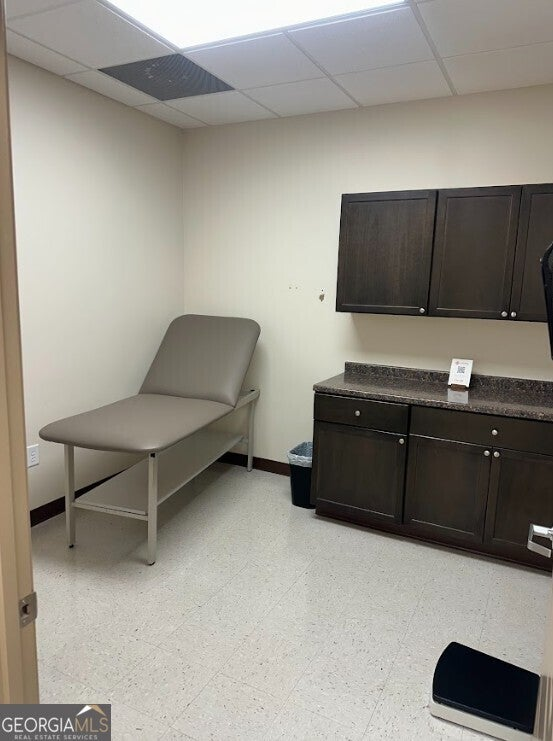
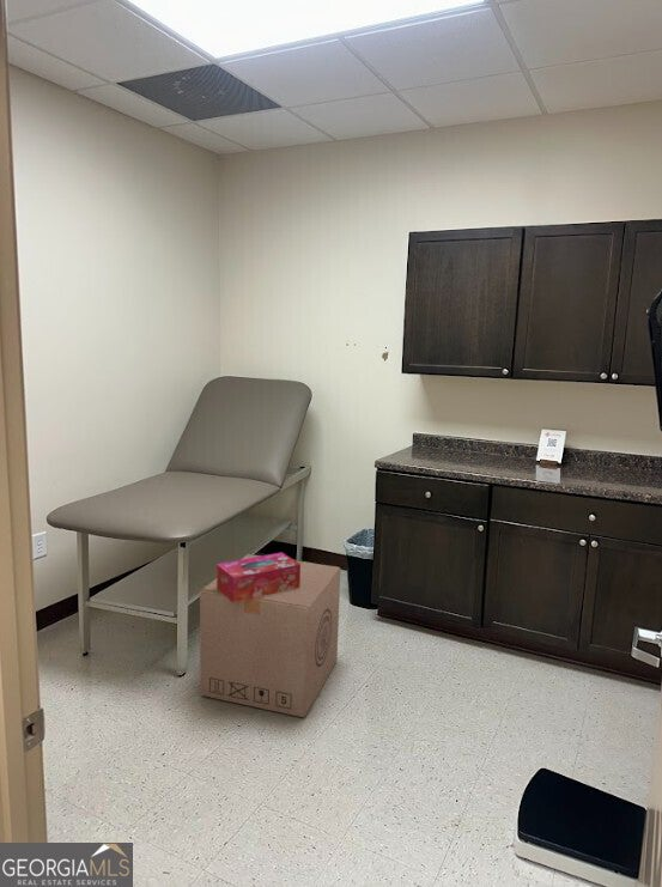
+ cardboard box (273, 627)
+ tissue box (259, 575)
